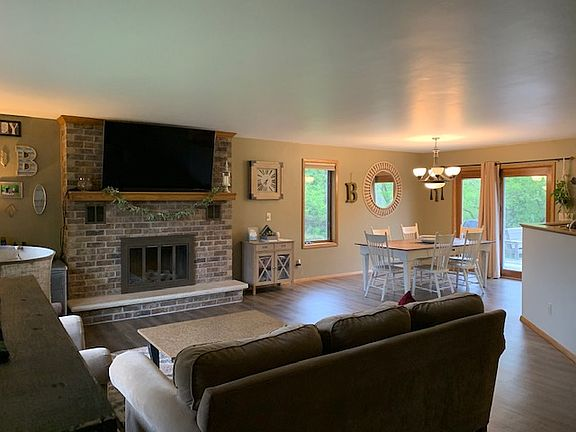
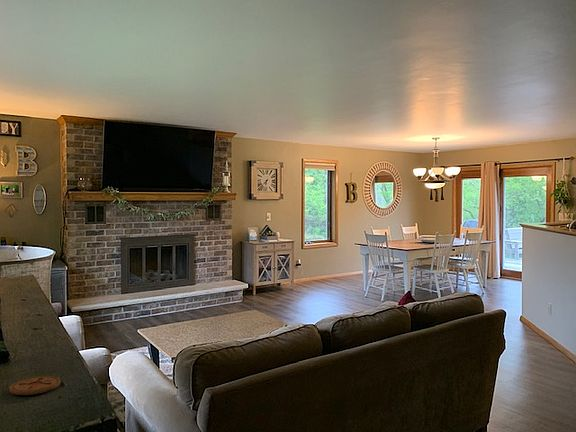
+ coaster (35, 385)
